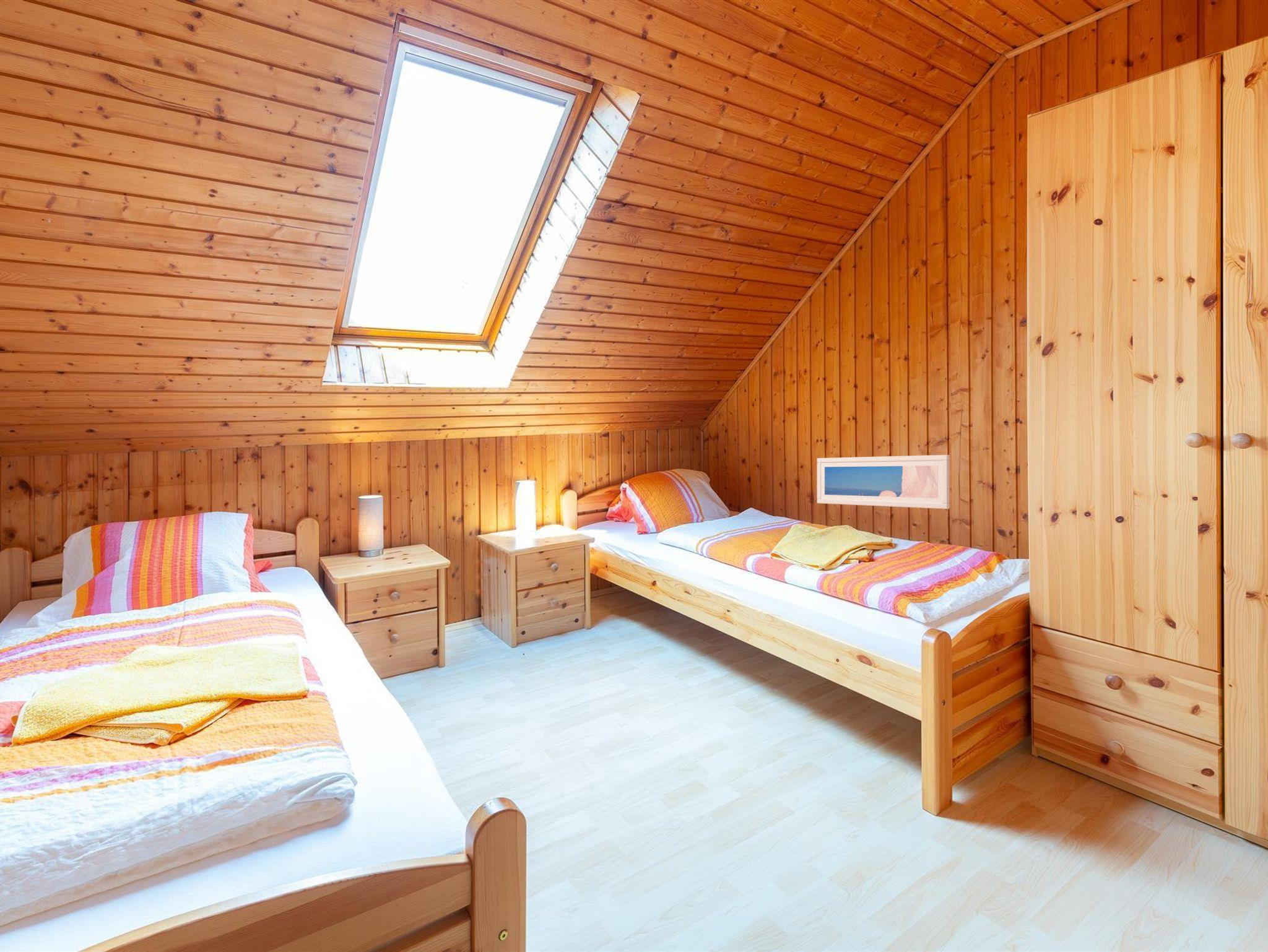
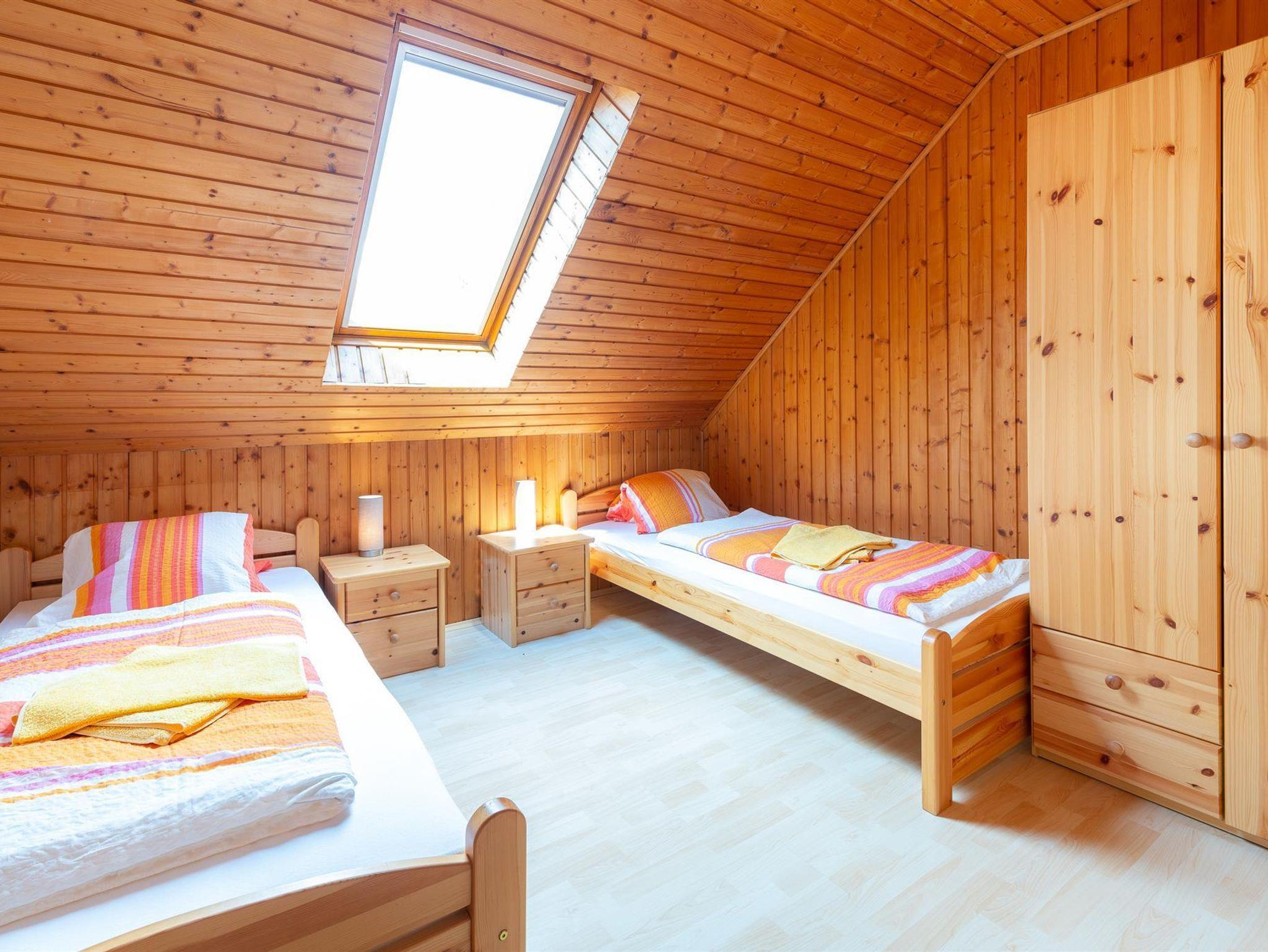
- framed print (877, 481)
